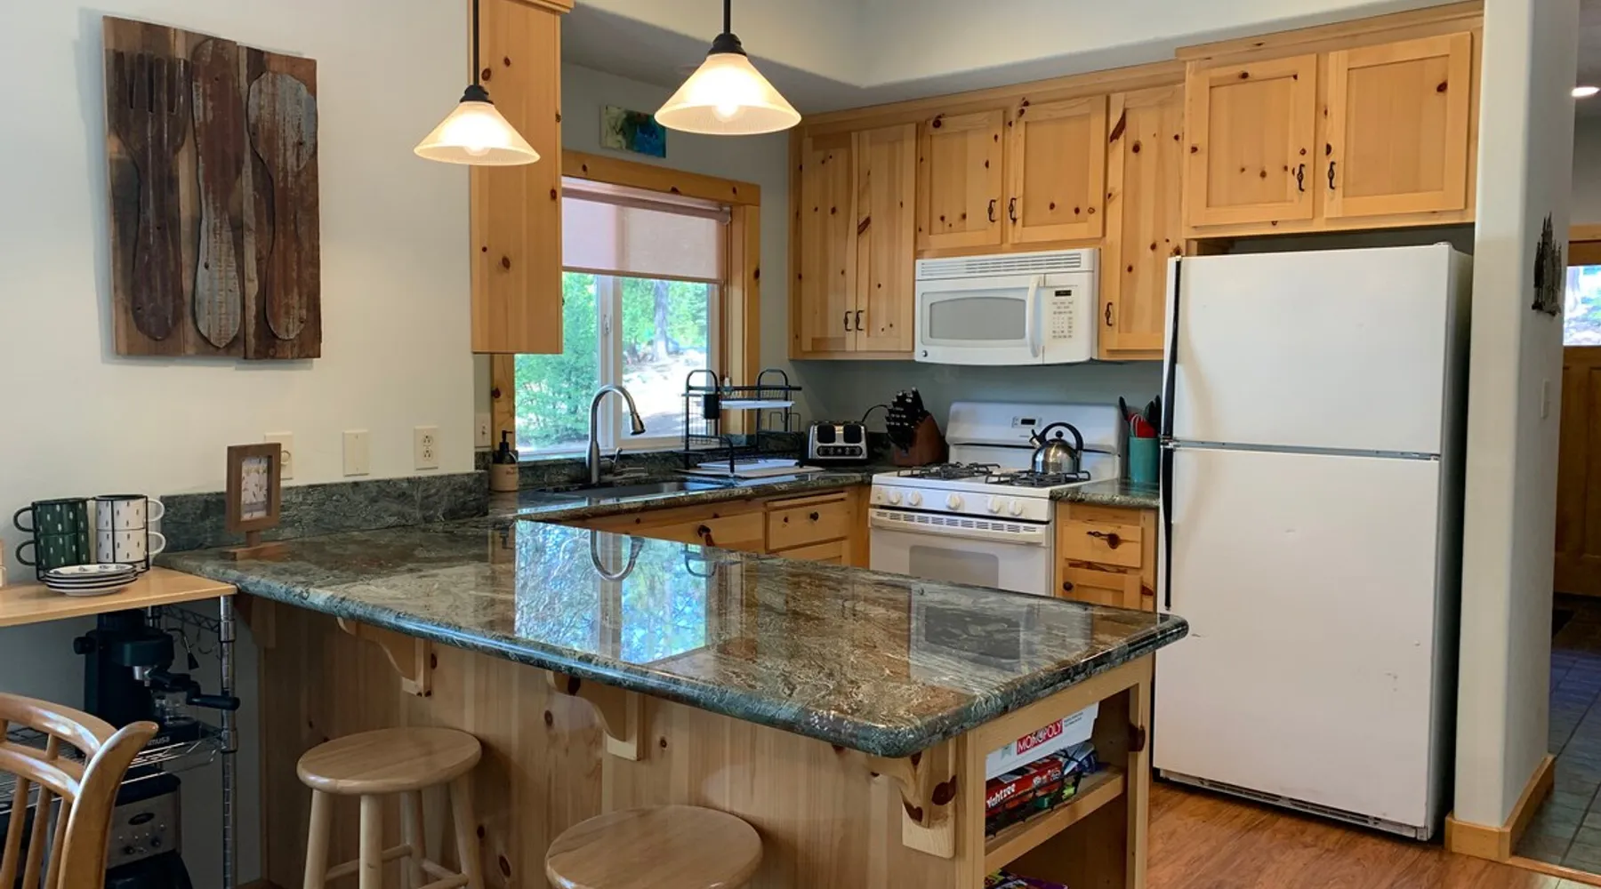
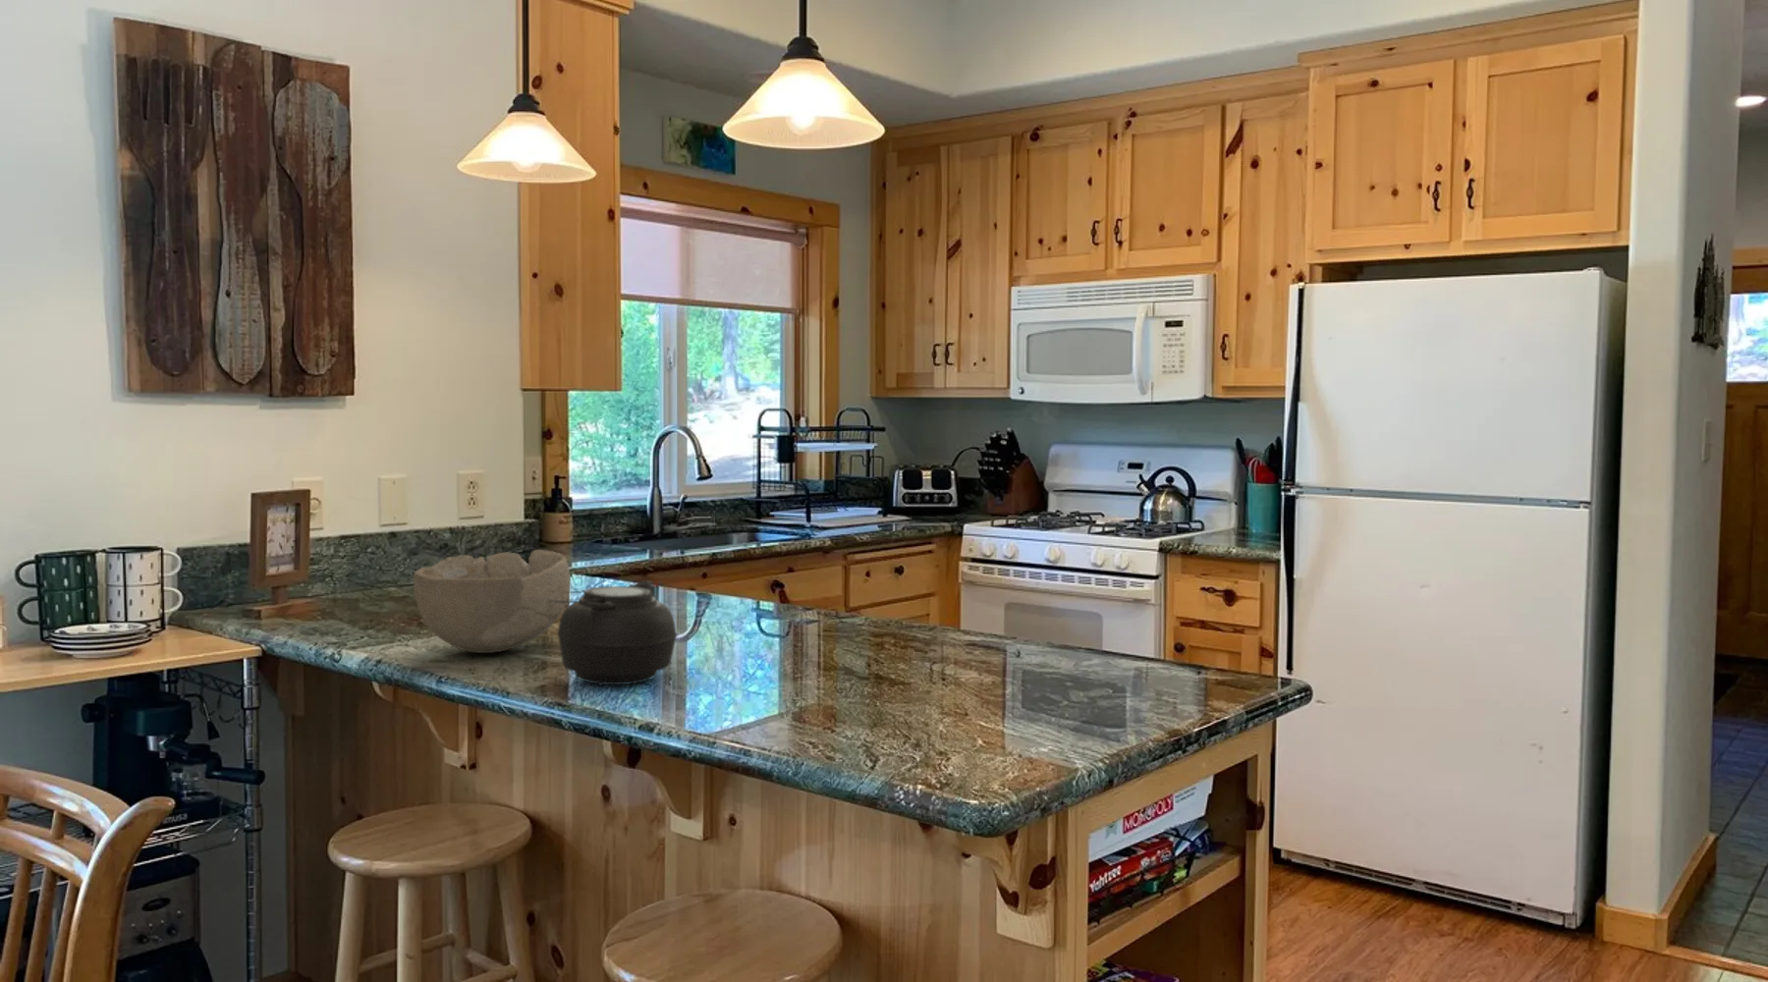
+ bowl (491, 602)
+ teapot (622, 631)
